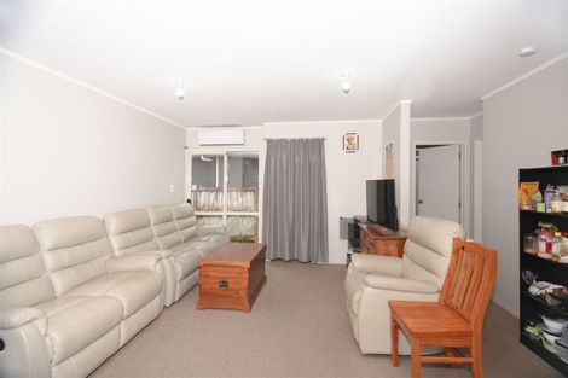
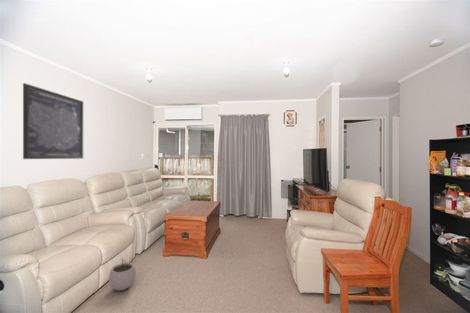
+ wall art (57, 126)
+ plant pot (122, 273)
